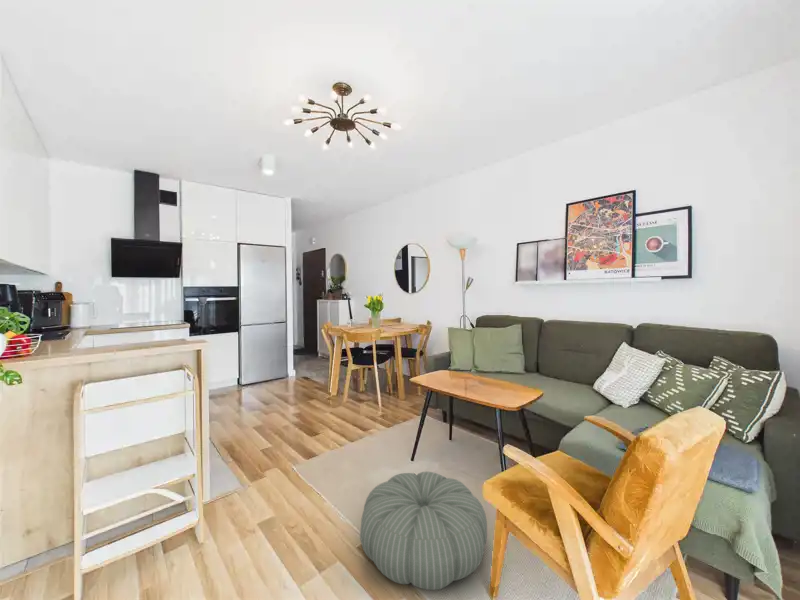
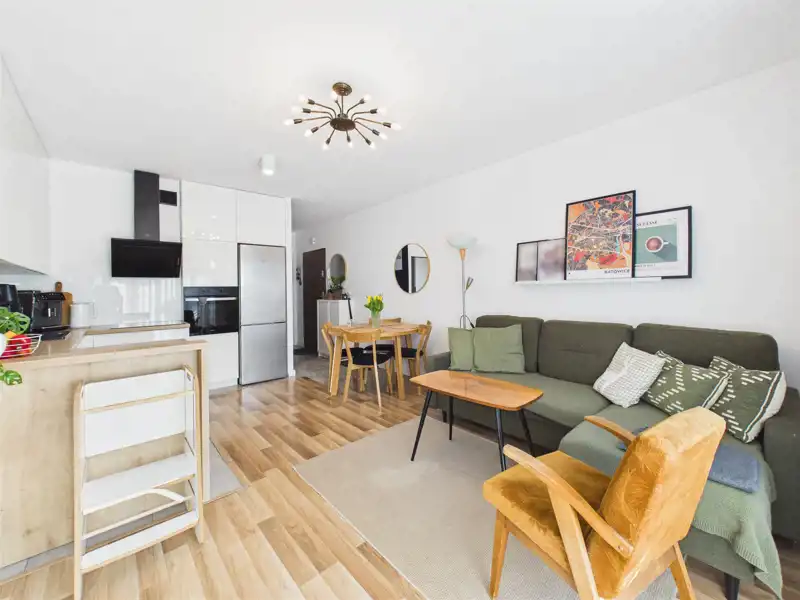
- pouf (422, 521)
